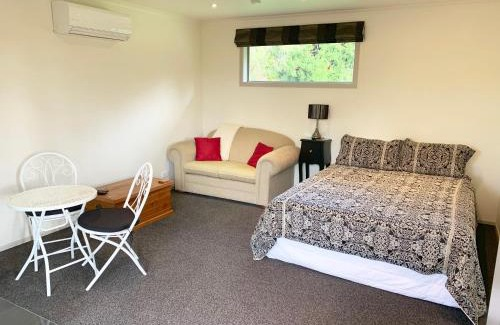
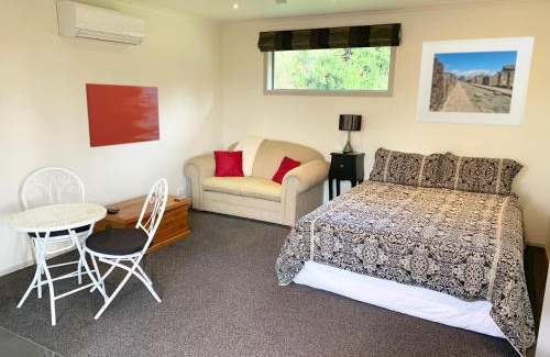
+ wall art (125, 114)
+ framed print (471, 82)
